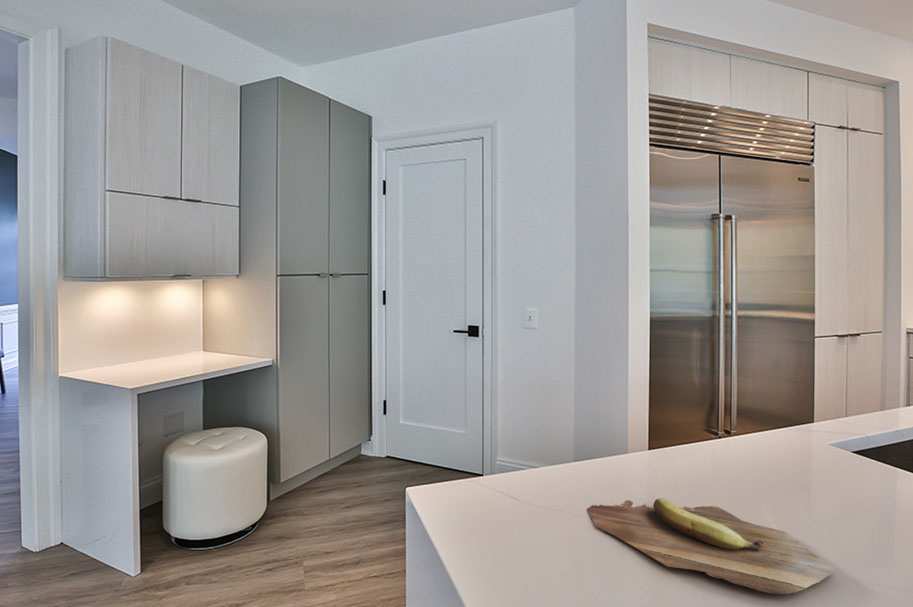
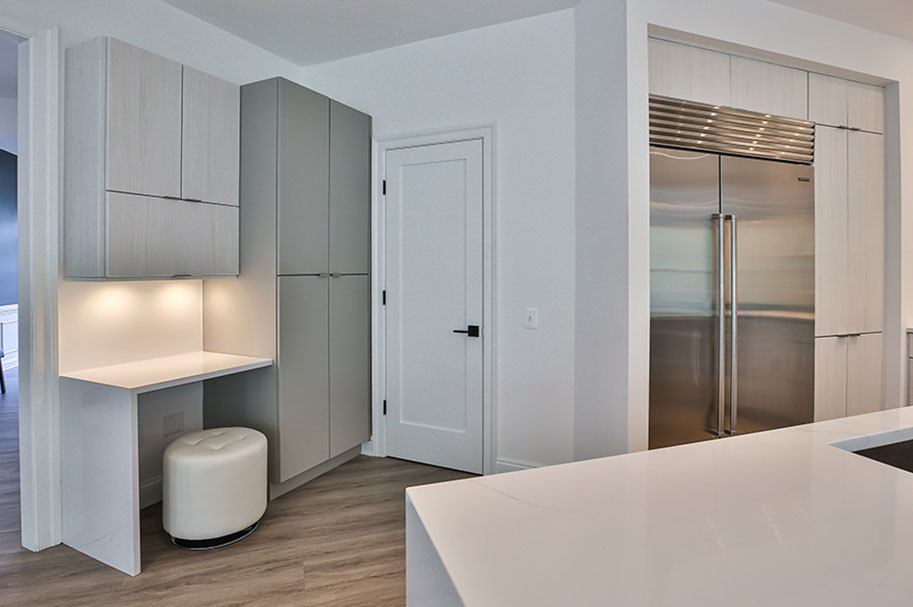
- cutting board (698, 522)
